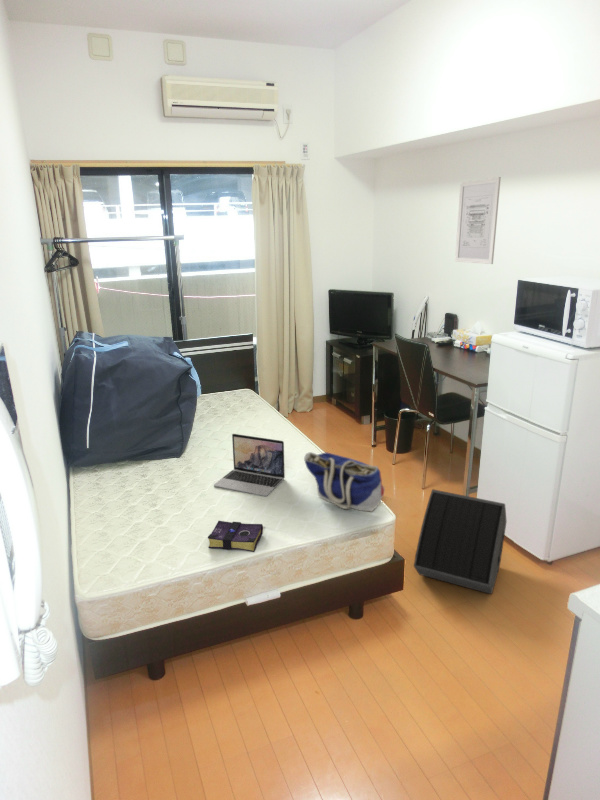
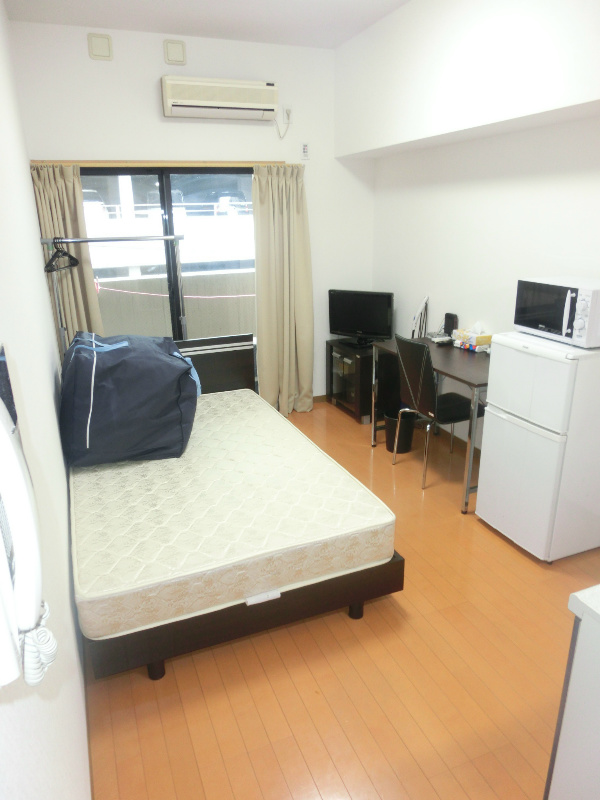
- laptop (248, 463)
- speaker (462, 537)
- tote bag (346, 479)
- book (236, 534)
- wall art (476, 222)
